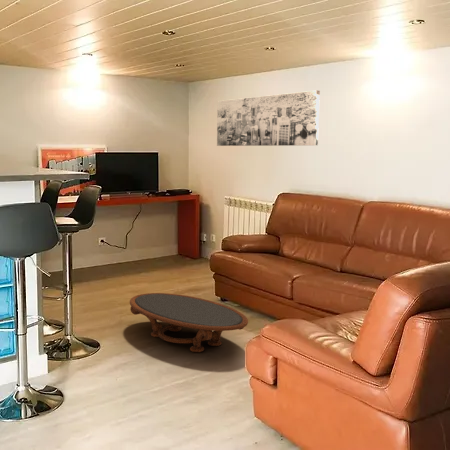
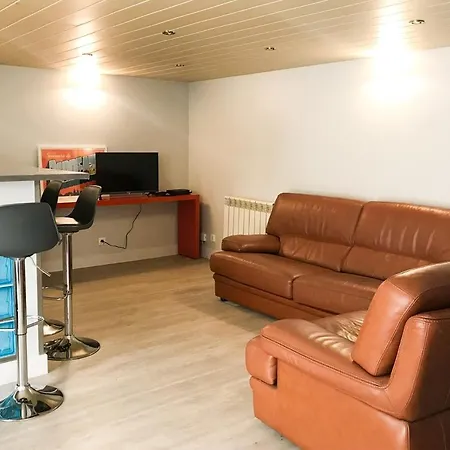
- coffee table (185, 323)
- wall art (262, 121)
